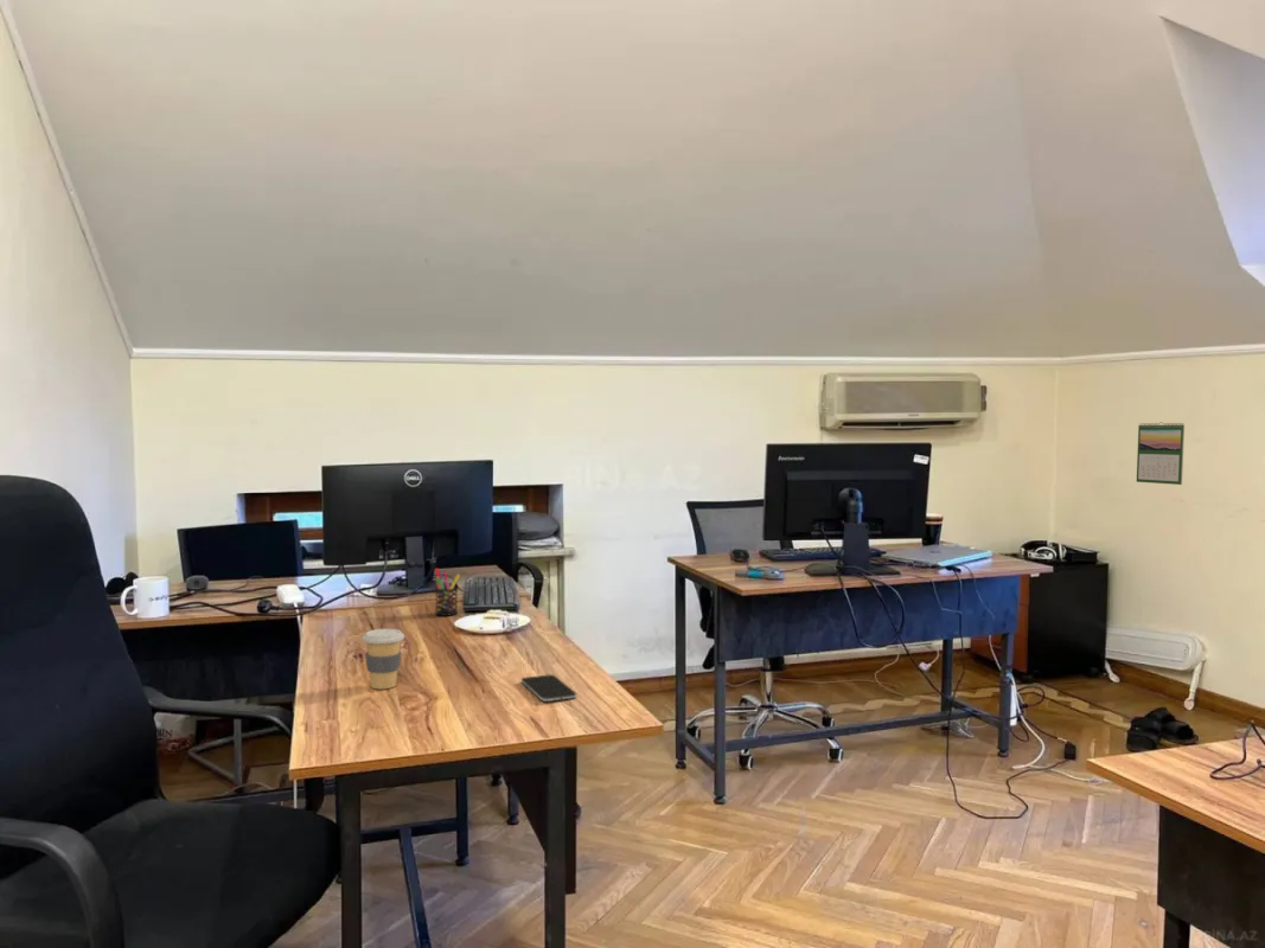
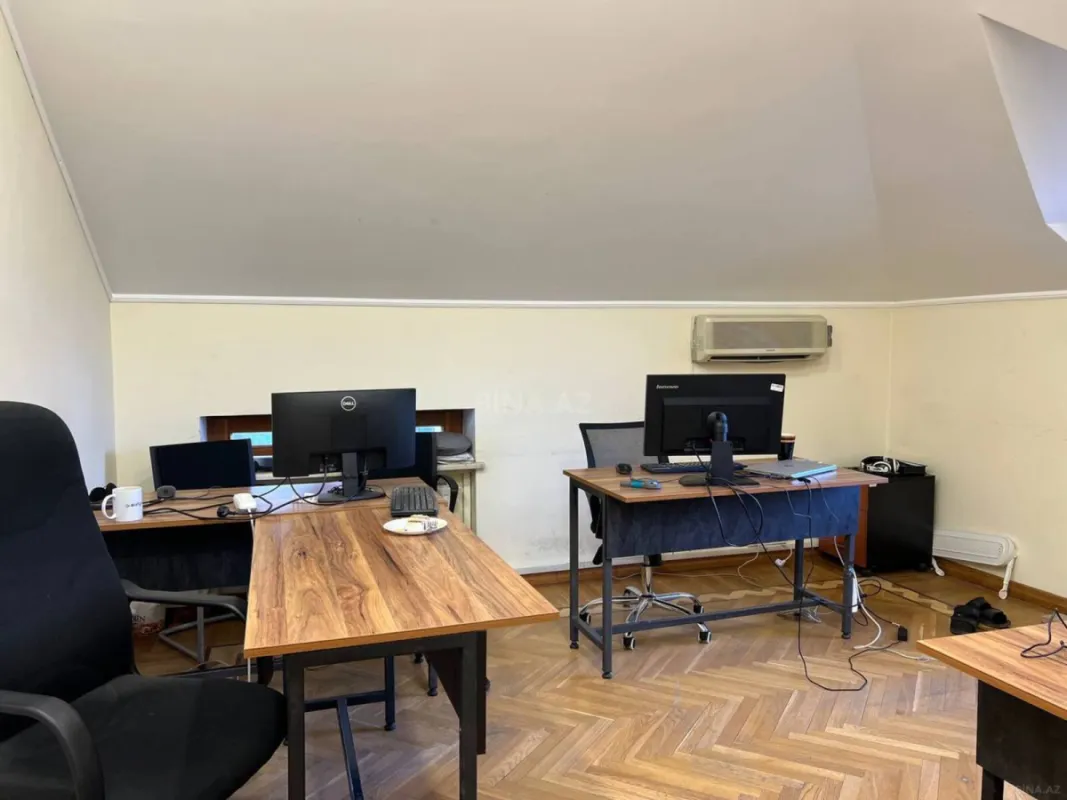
- pen holder (443, 591)
- smartphone (548, 687)
- calendar (1159, 453)
- coffee cup (383, 659)
